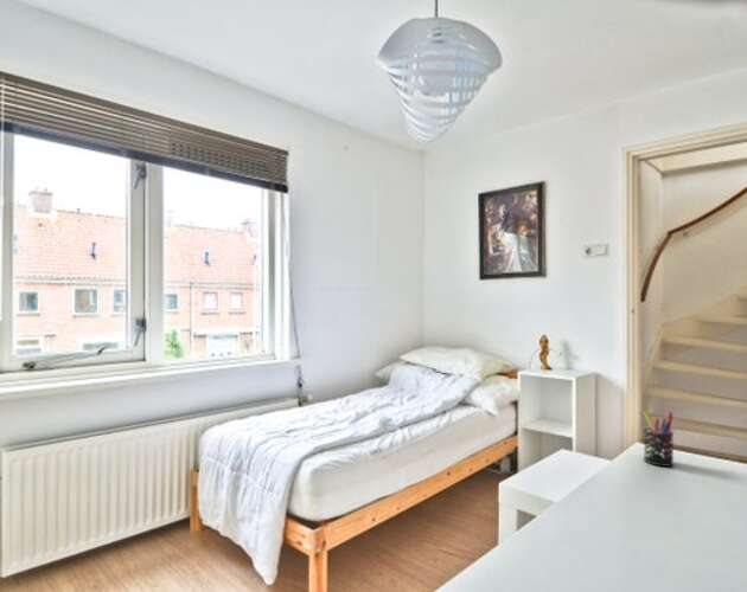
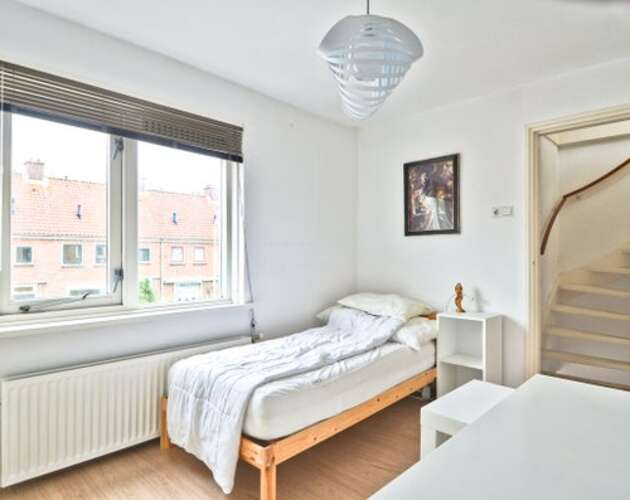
- pen holder (662, 435)
